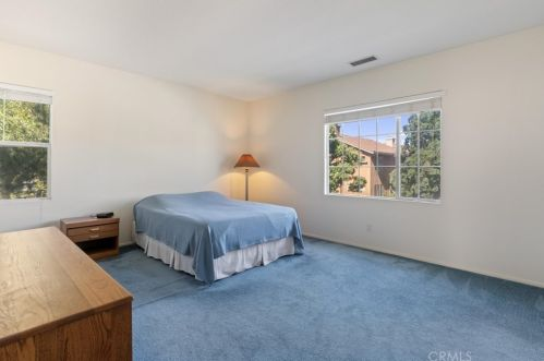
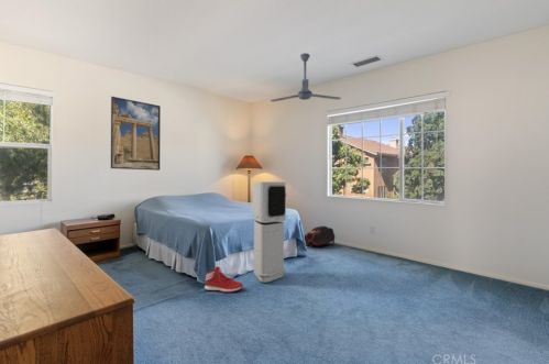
+ air purifier (264, 229)
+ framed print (136, 135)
+ backpack (319, 235)
+ ceiling fan (305, 73)
+ sneaker (223, 278)
